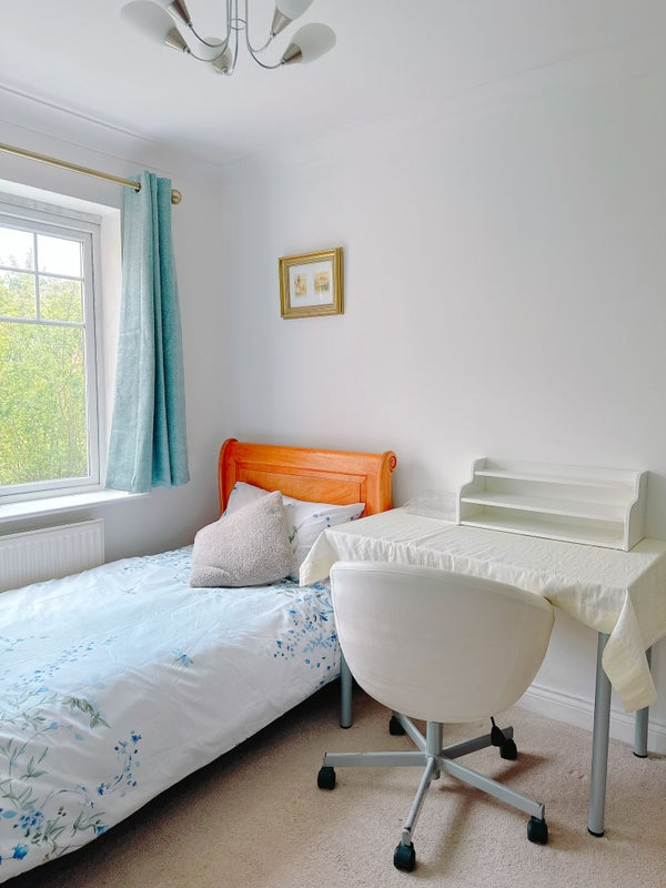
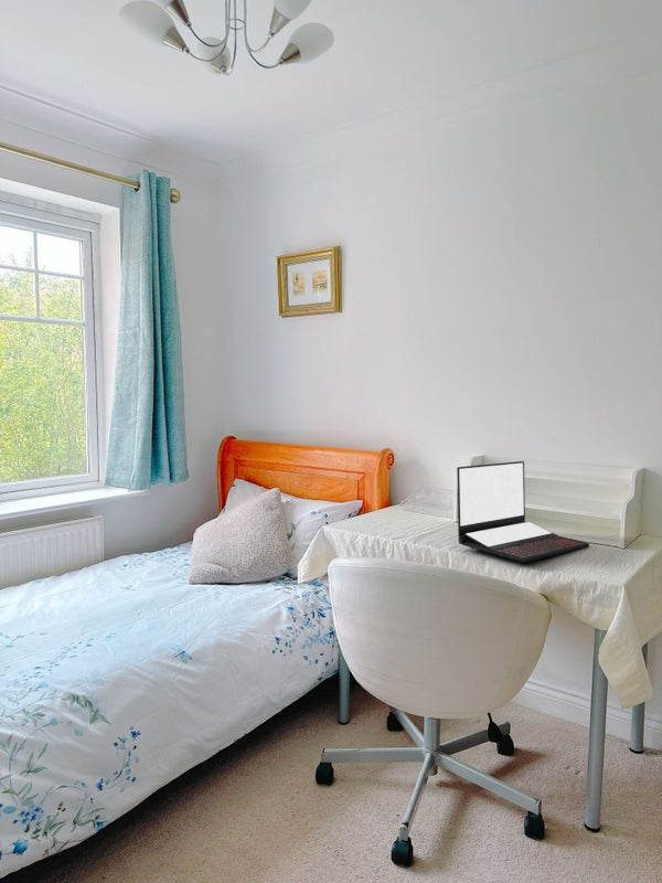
+ laptop (523, 507)
